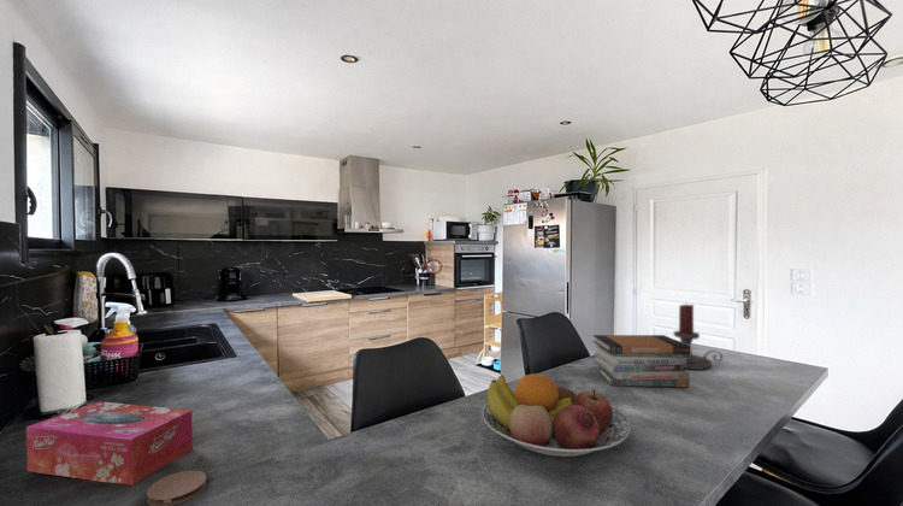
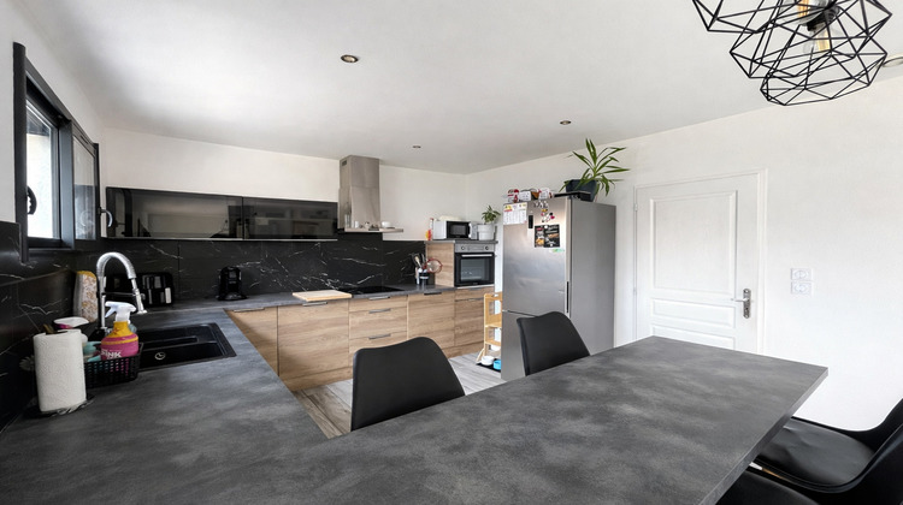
- book stack (638, 359)
- candle holder (692, 334)
- coaster (177, 487)
- tissue box (113, 439)
- fruit bowl (553, 408)
